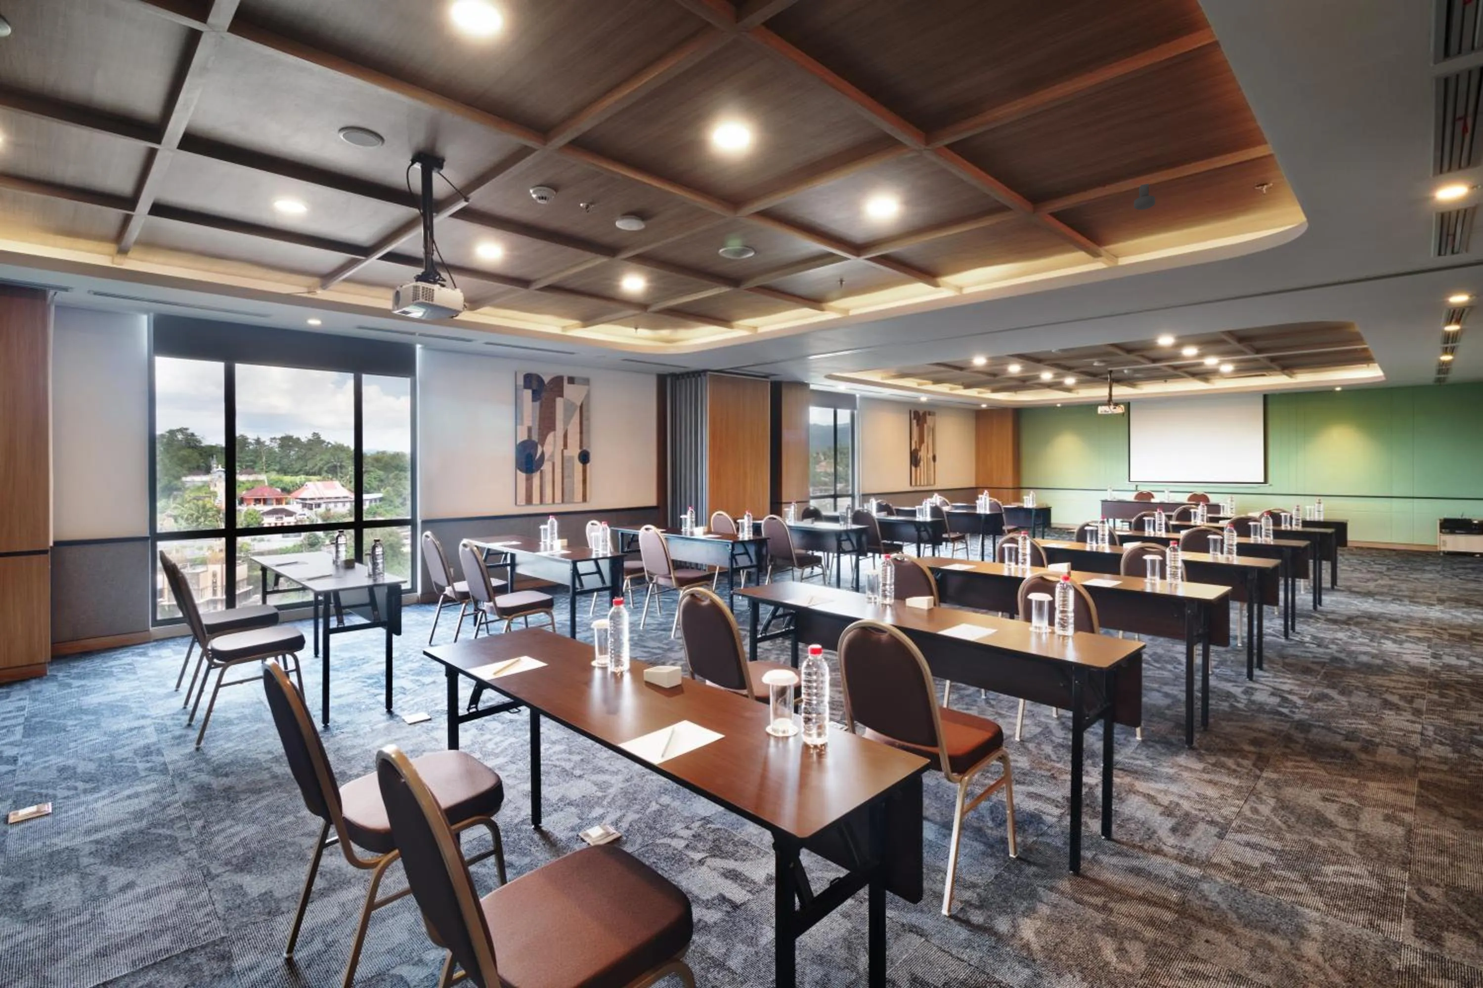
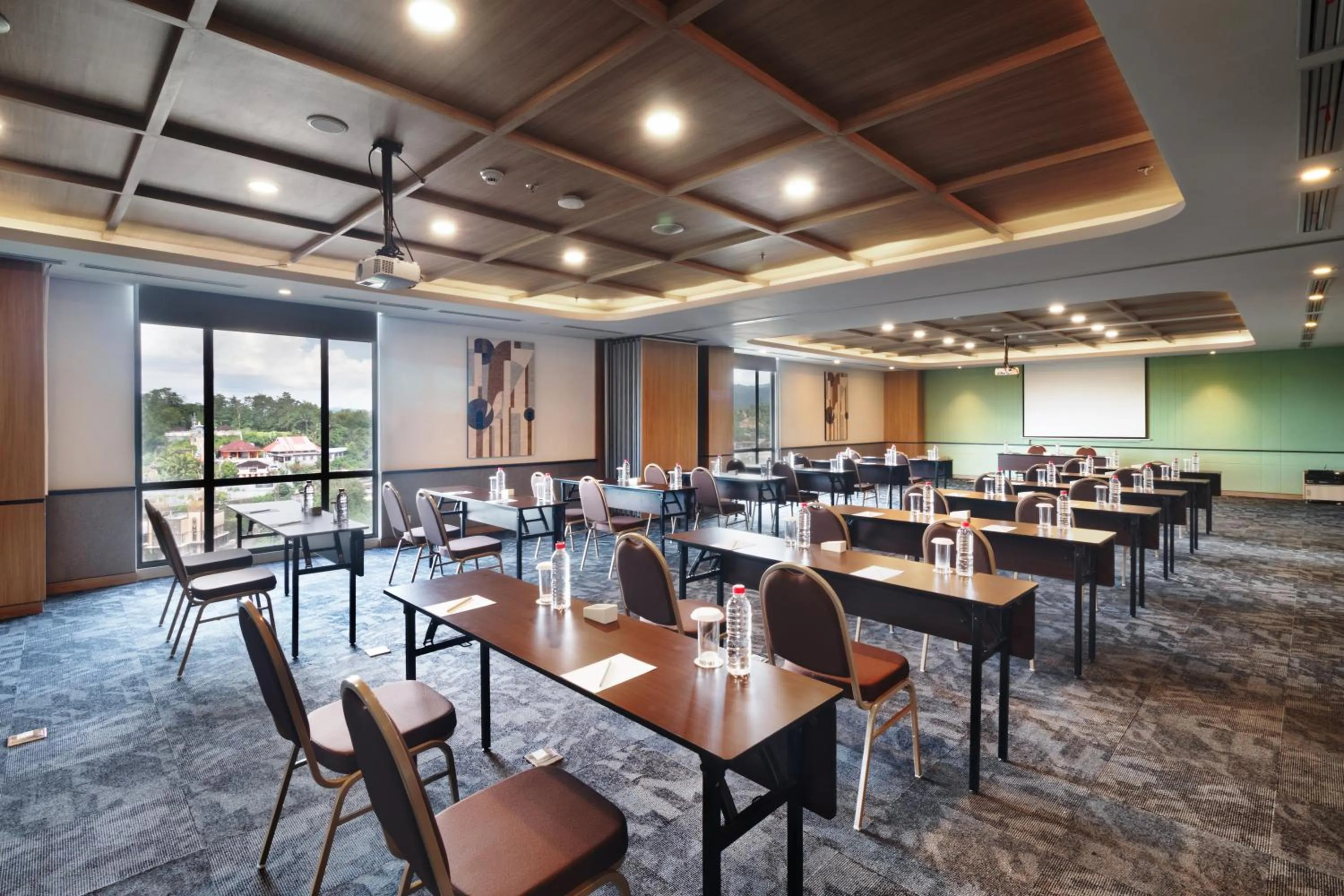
- security camera (1144, 195)
